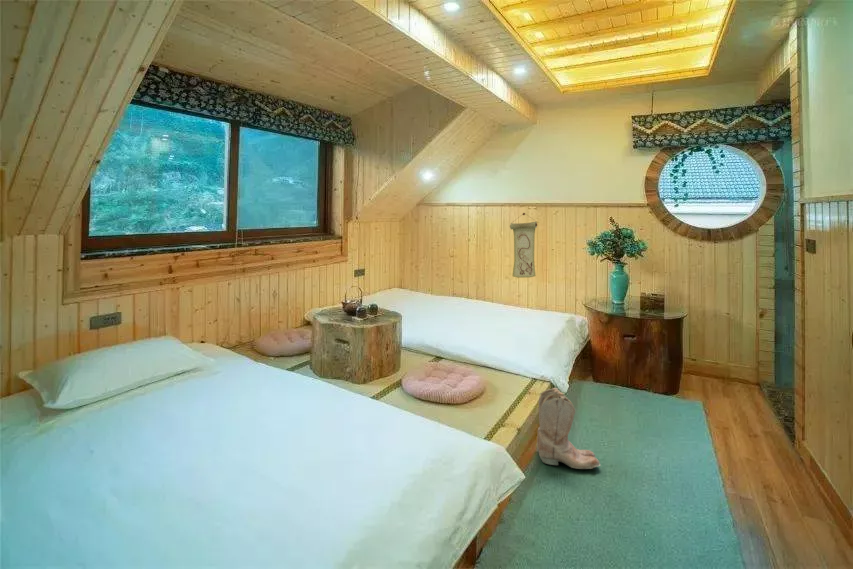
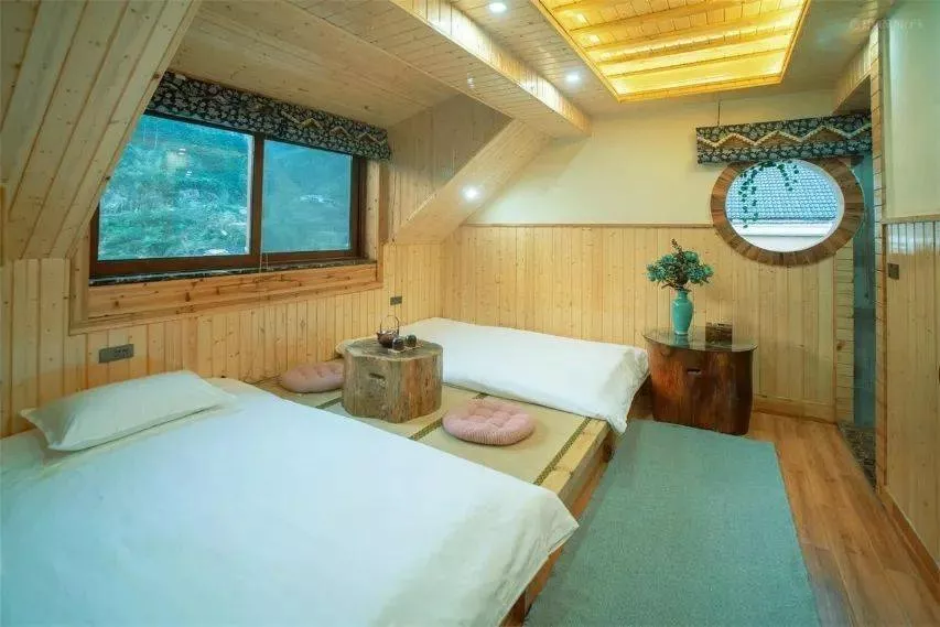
- wall scroll (523, 244)
- boots (568, 425)
